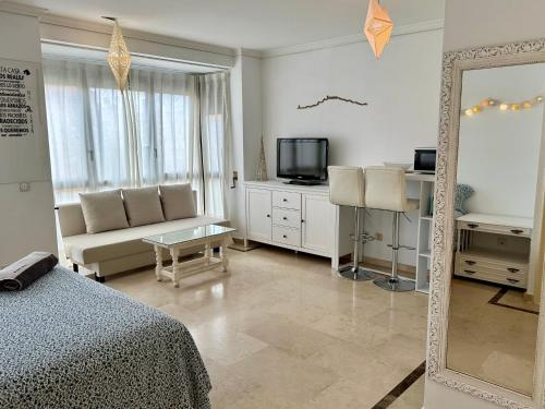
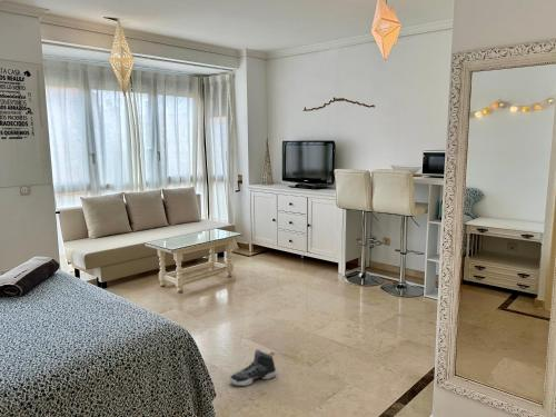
+ sneaker (252, 366)
